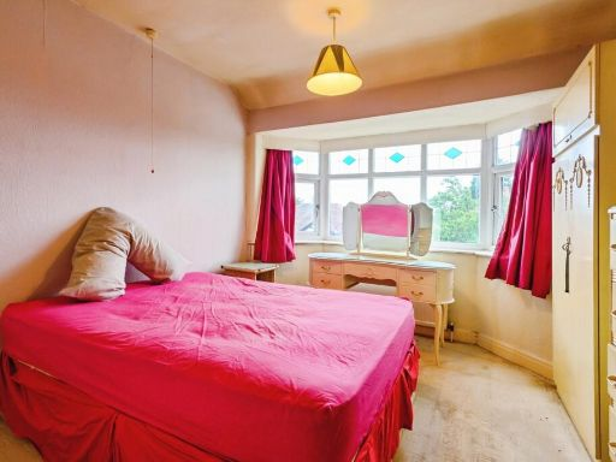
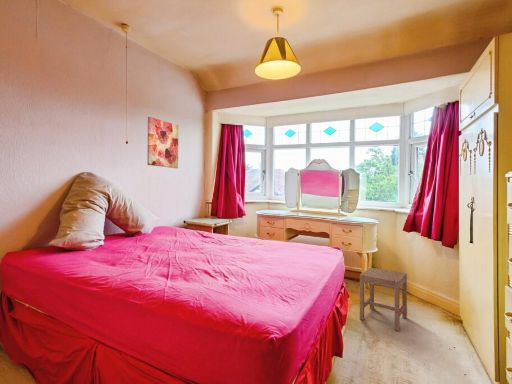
+ wall art (163, 144)
+ stool (382, 304)
